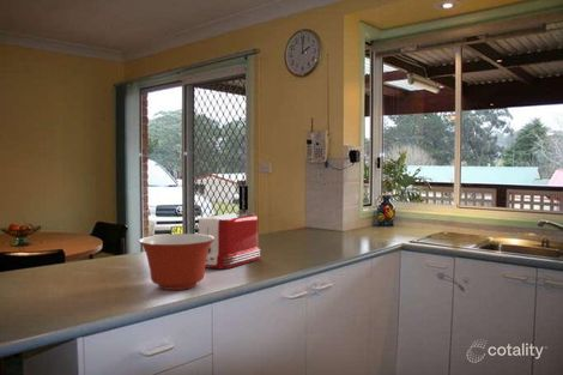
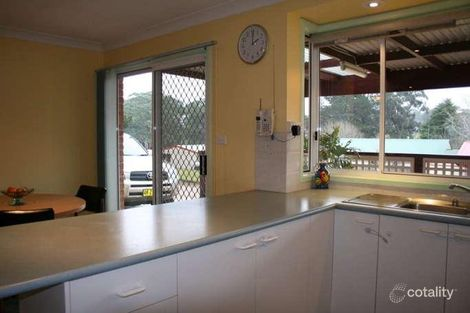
- toaster (229, 238)
- mixing bowl (177, 261)
